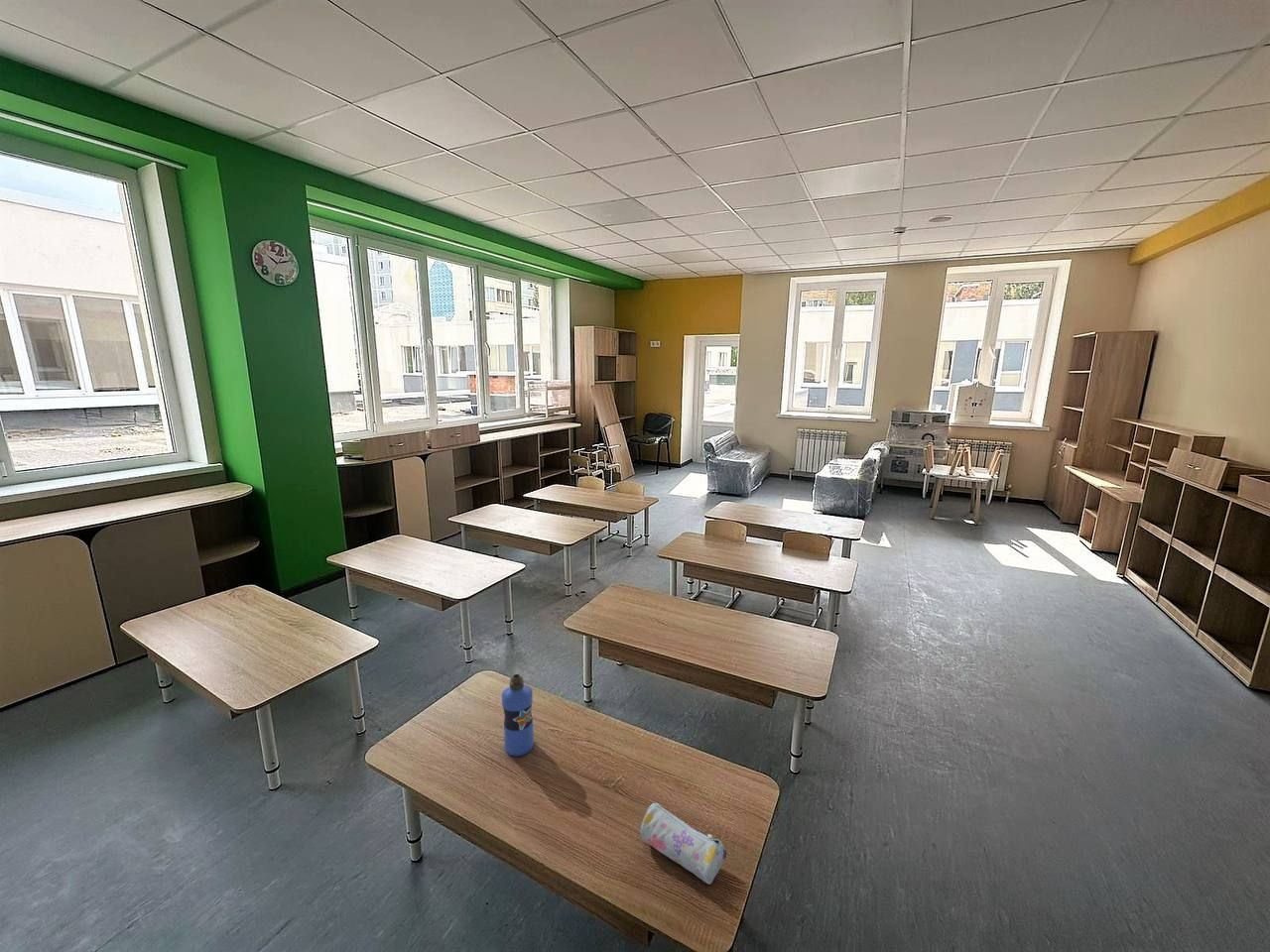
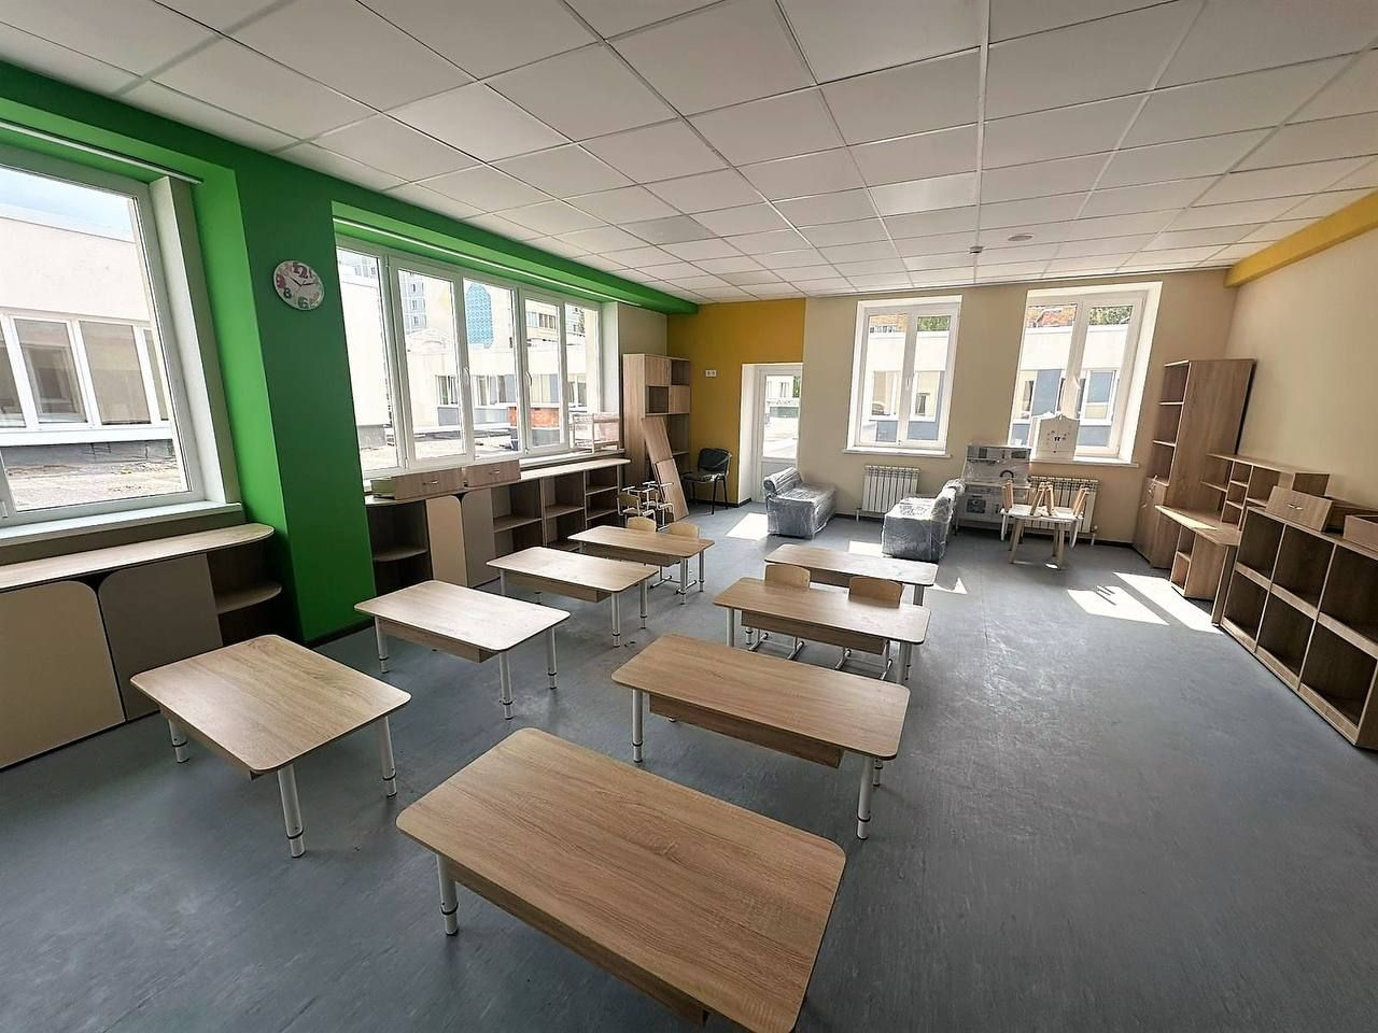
- pencil case (682, 841)
- water bottle (517, 711)
